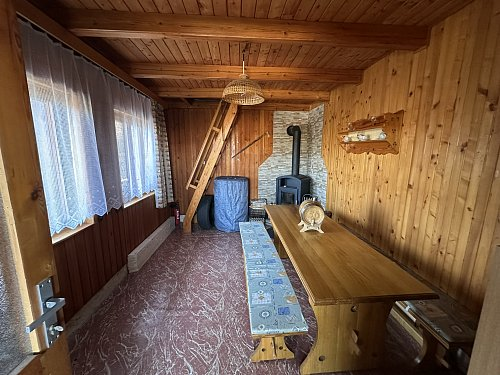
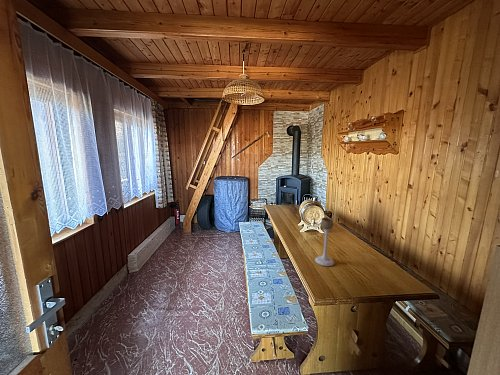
+ candle holder (325, 240)
